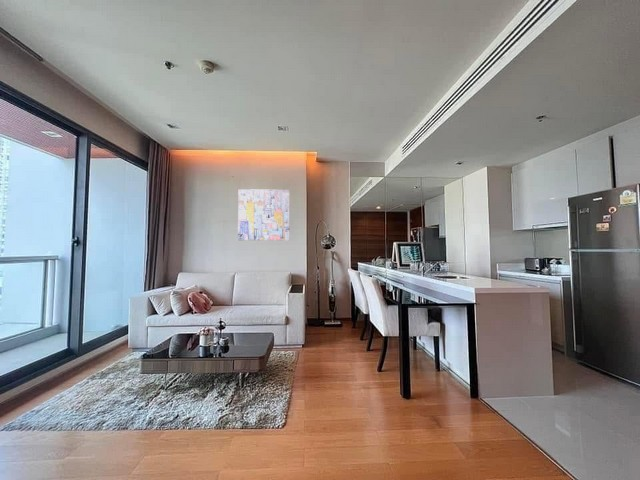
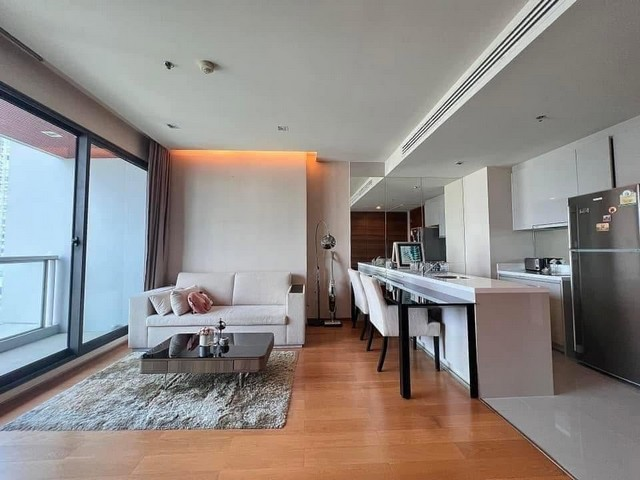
- wall art (264, 214)
